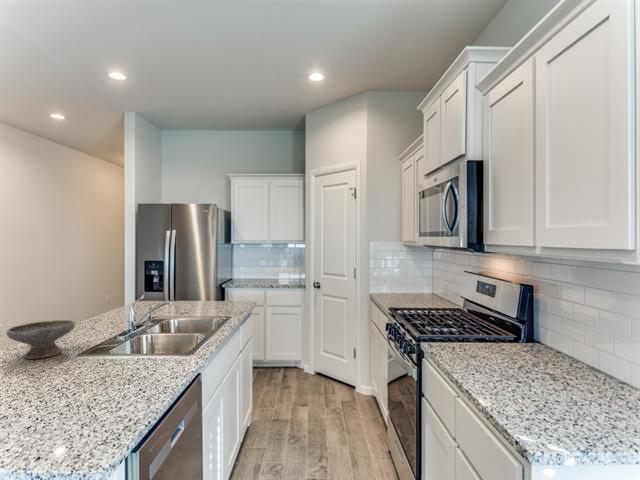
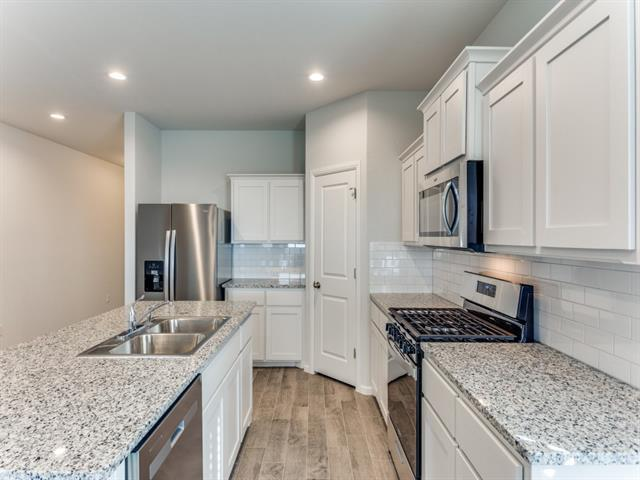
- bowl (42, 339)
